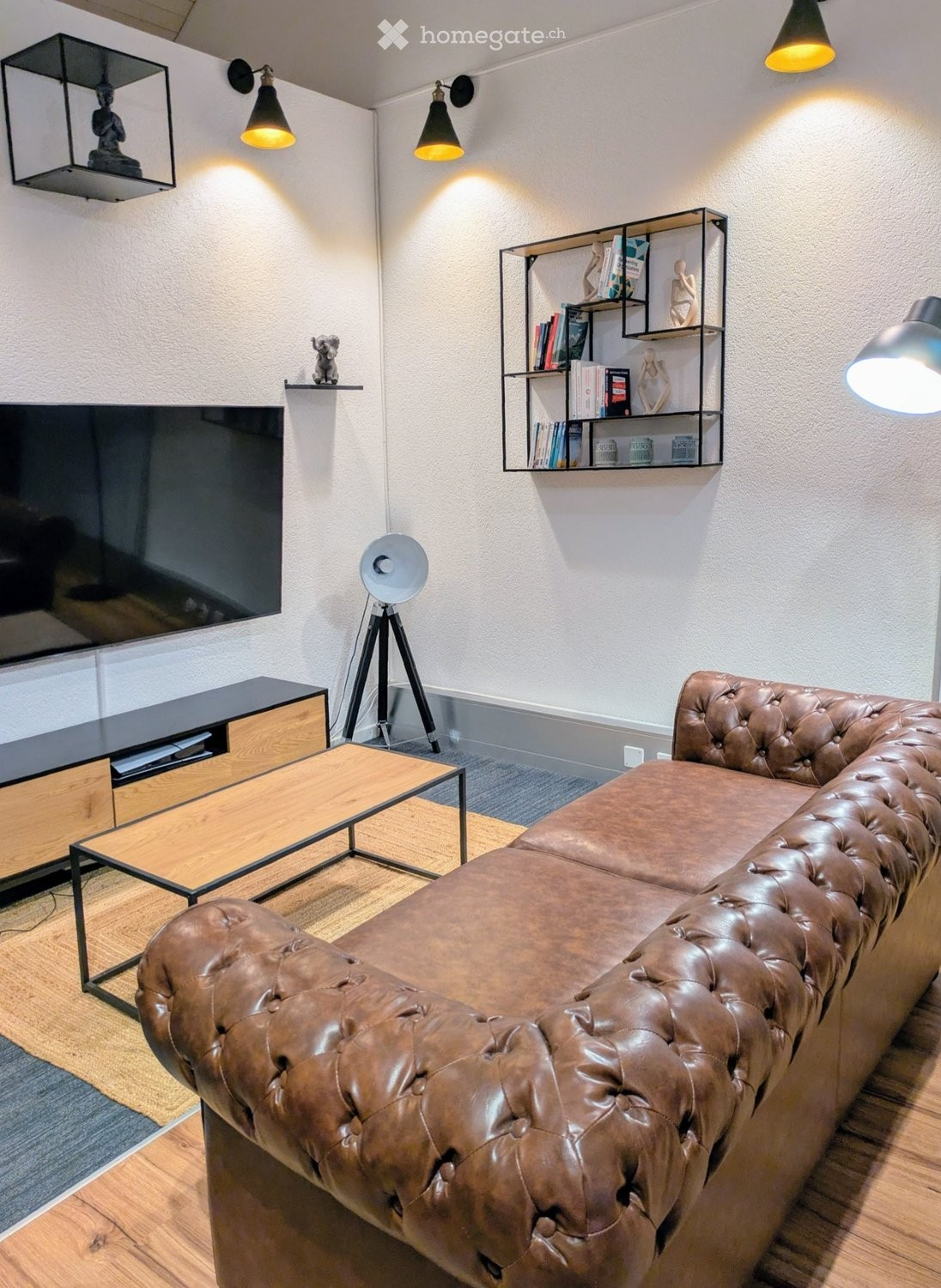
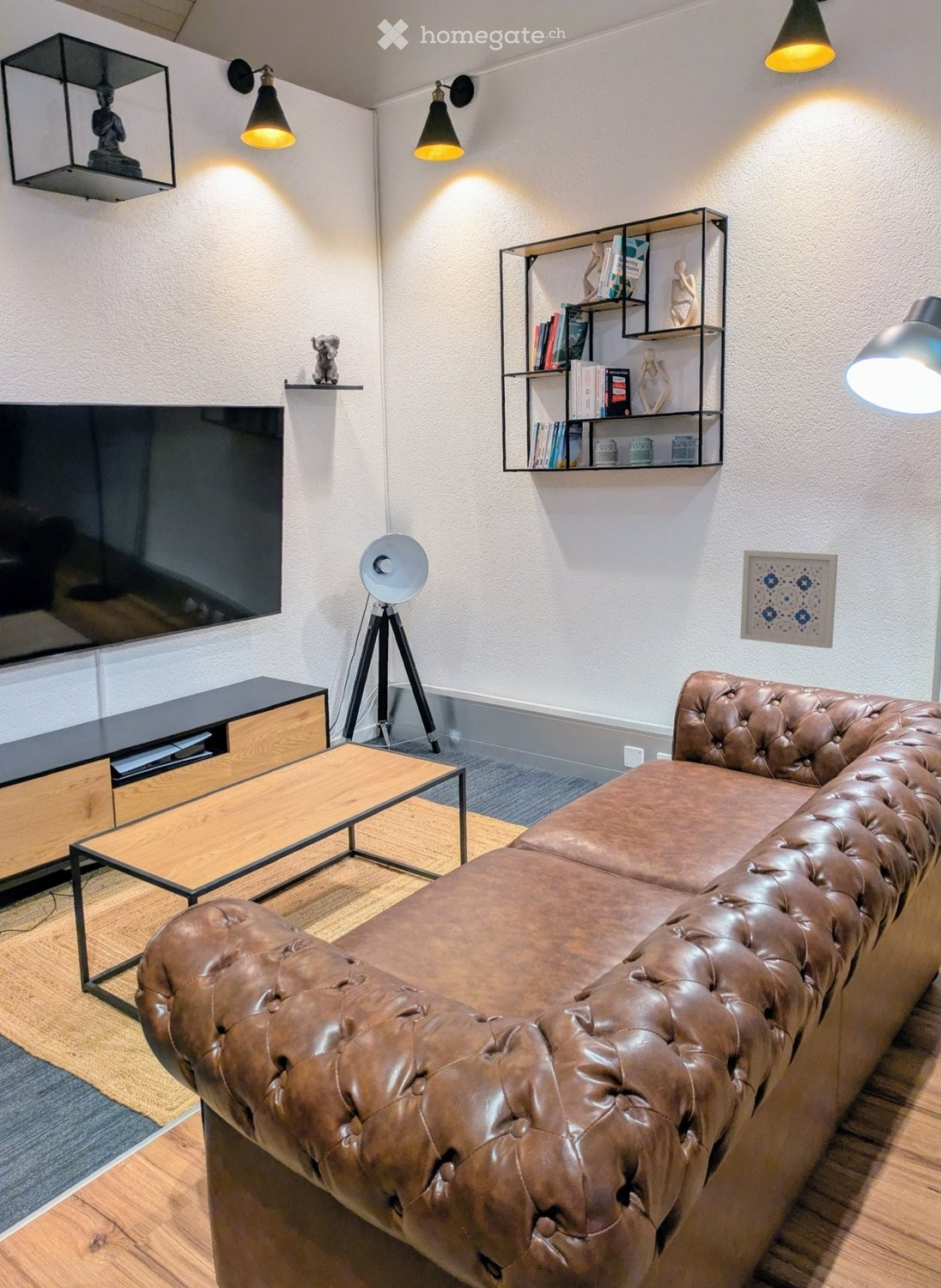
+ wall art (787, 598)
